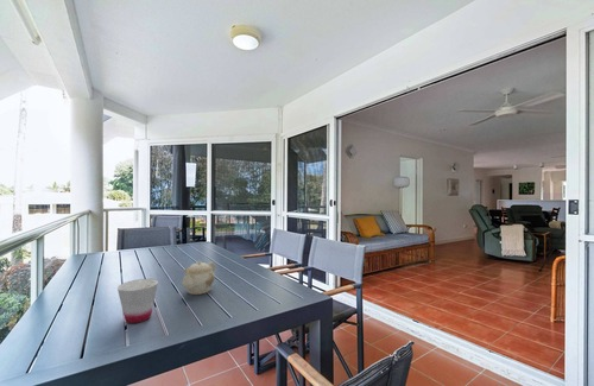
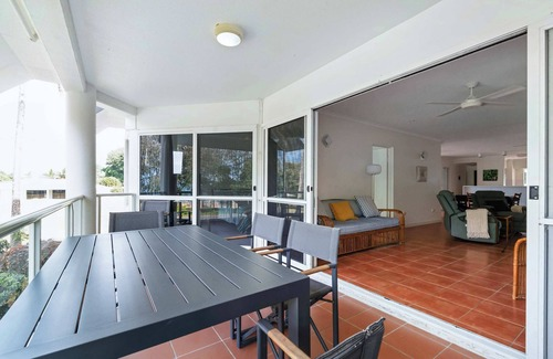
- cup (138, 300)
- teapot (200, 274)
